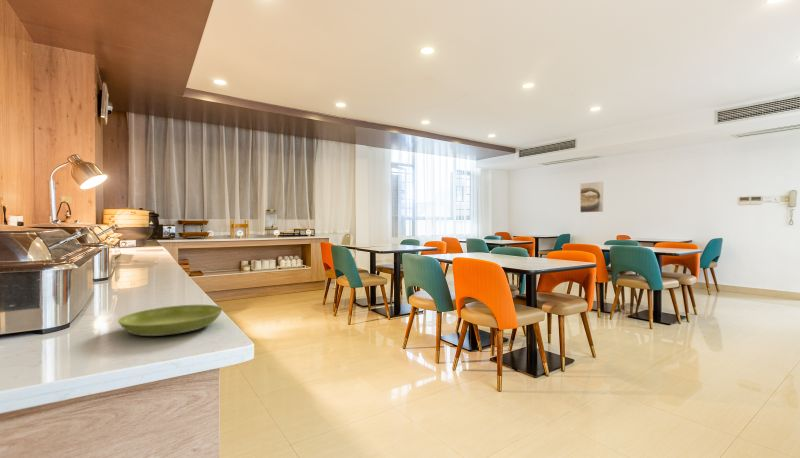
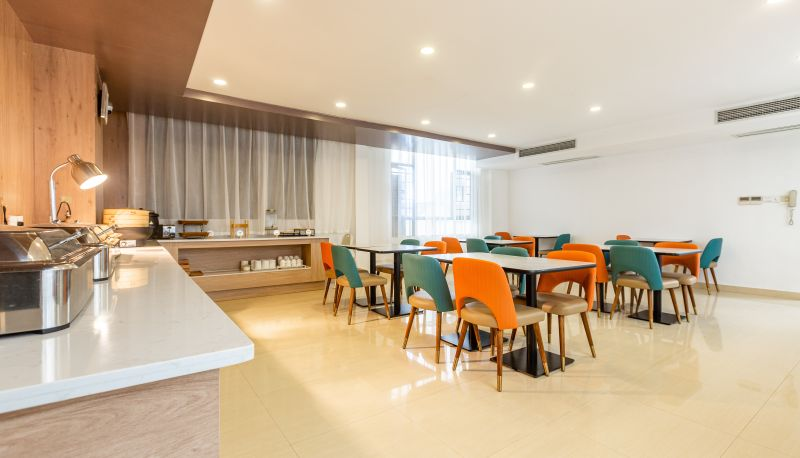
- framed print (591, 197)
- saucer (173, 320)
